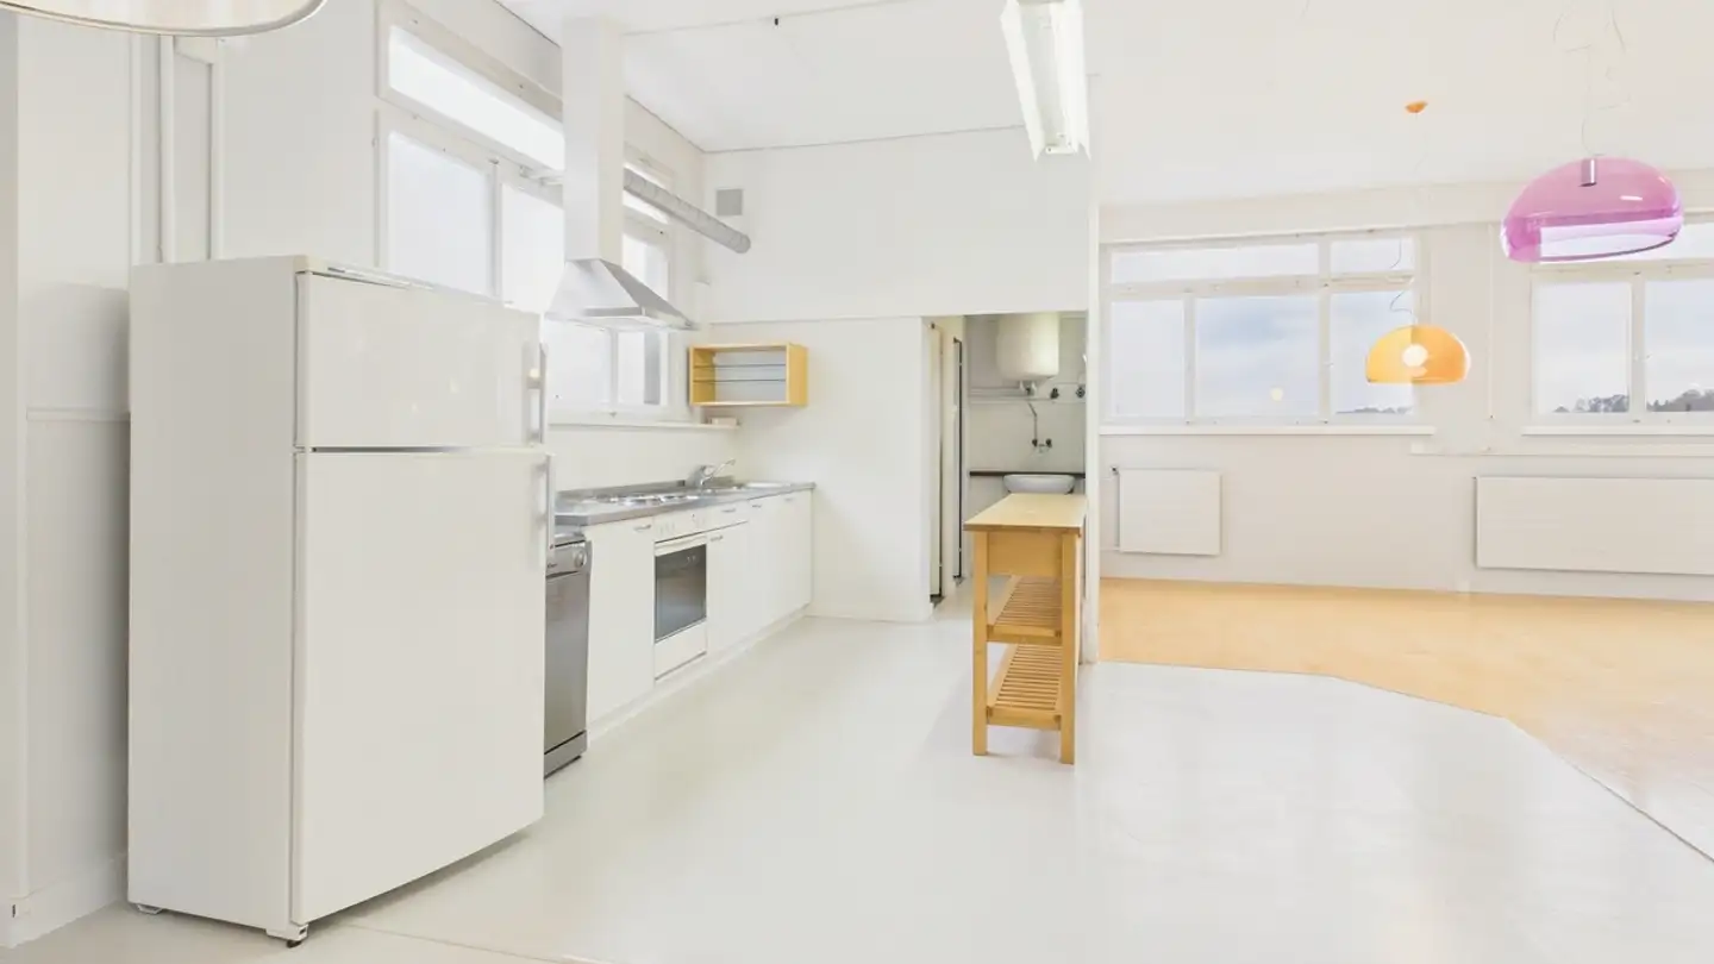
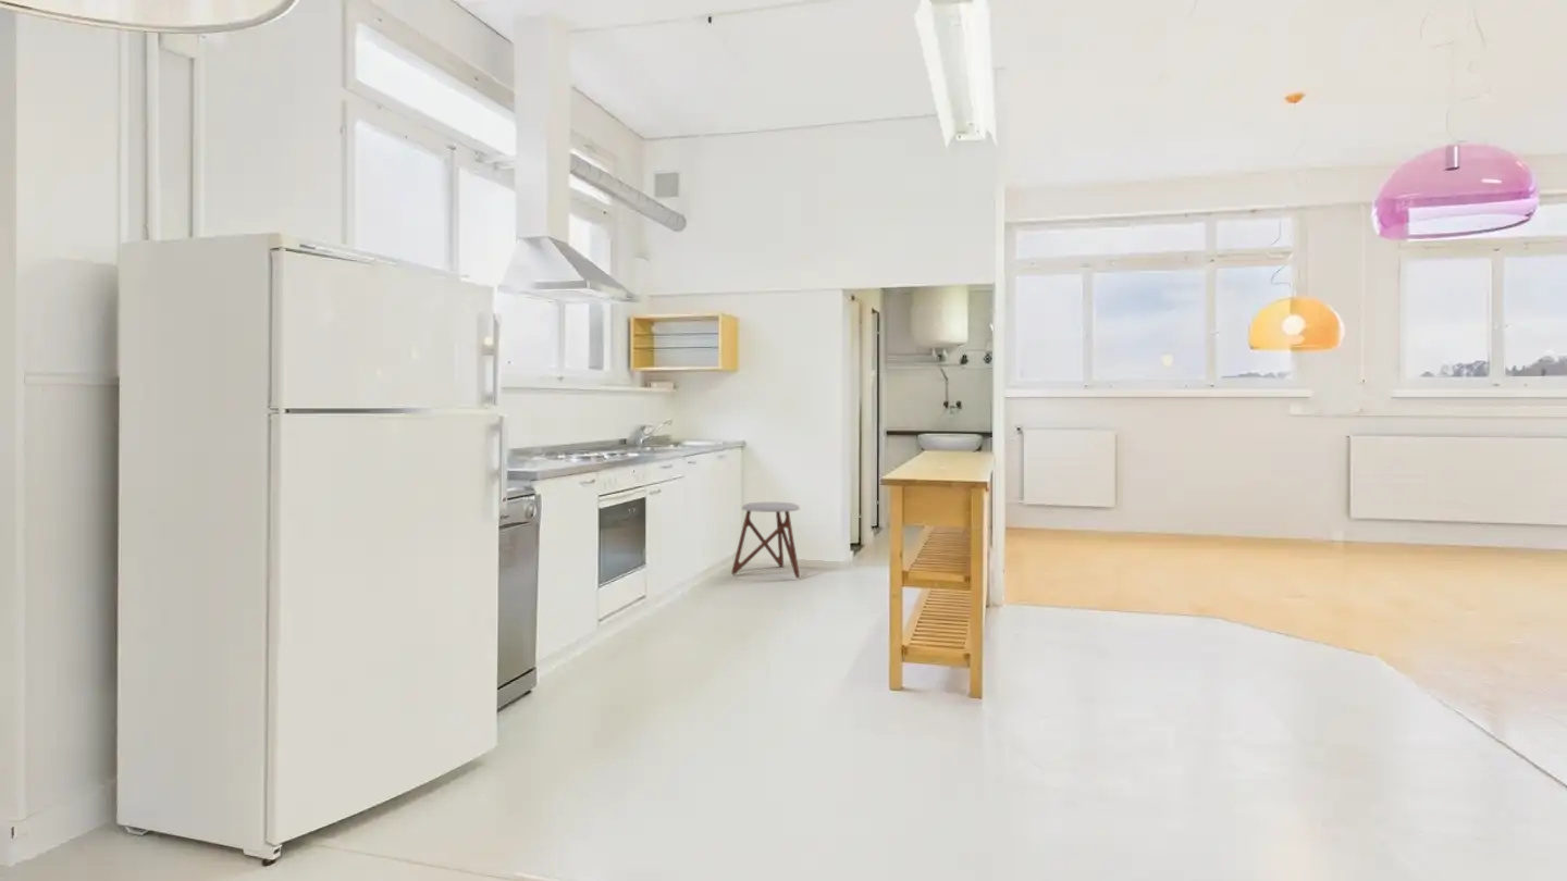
+ stool (773, 537)
